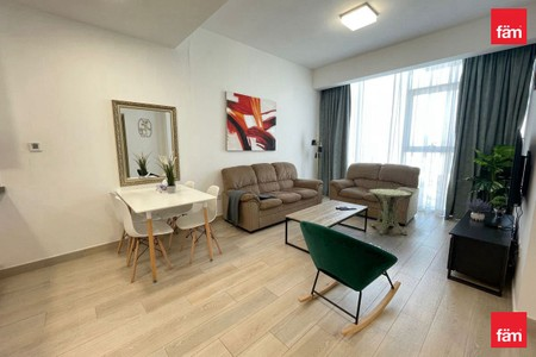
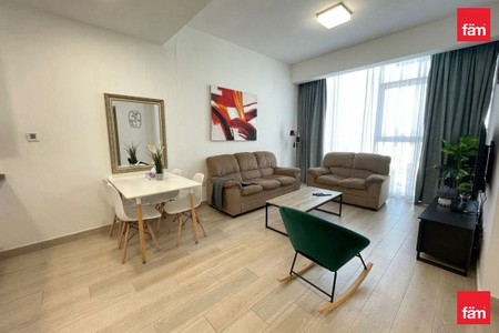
- side table (388, 211)
